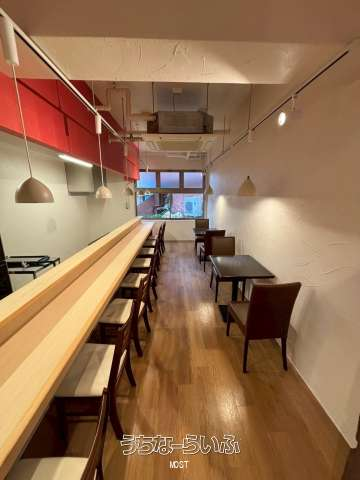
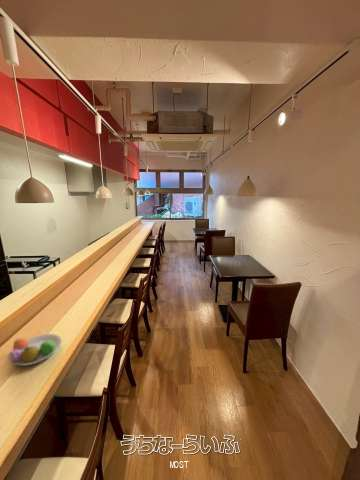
+ fruit bowl (36, 345)
